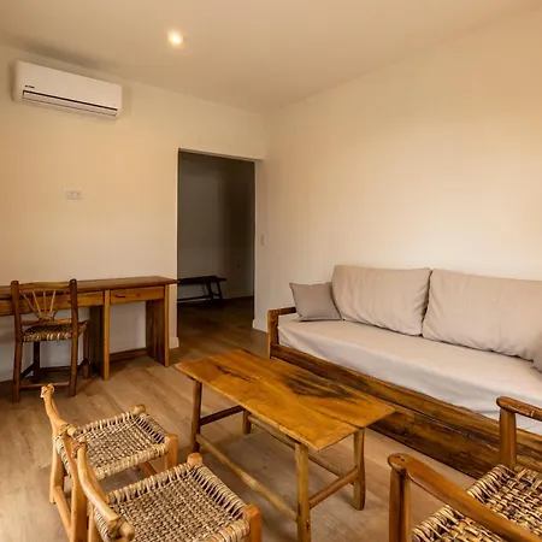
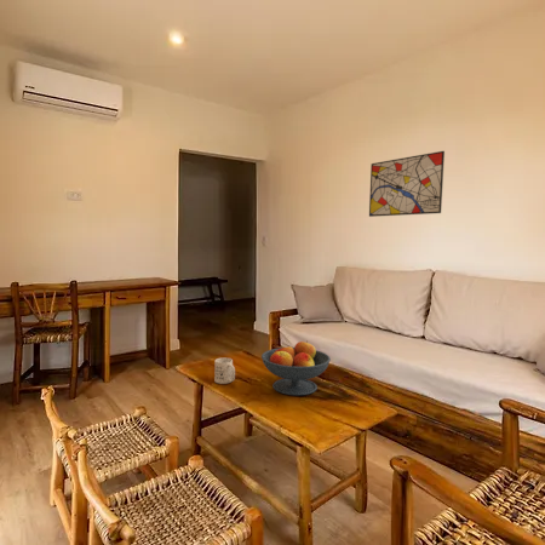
+ wall art (403, 187)
+ fruit bowl (296, 366)
+ mug (225, 371)
